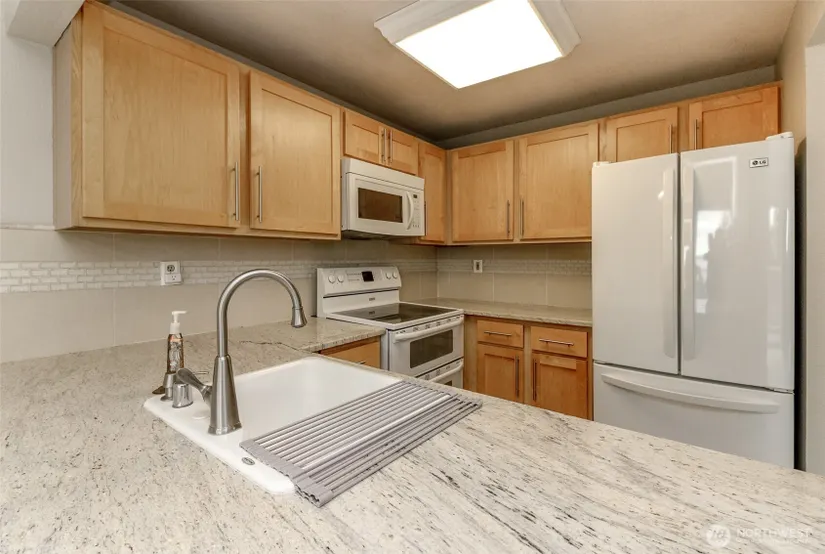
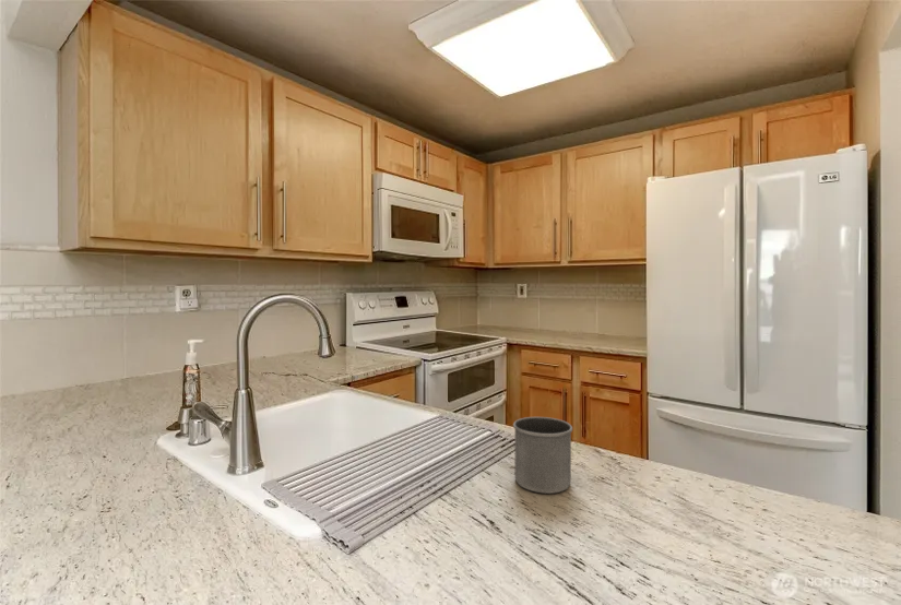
+ mug (542, 450)
